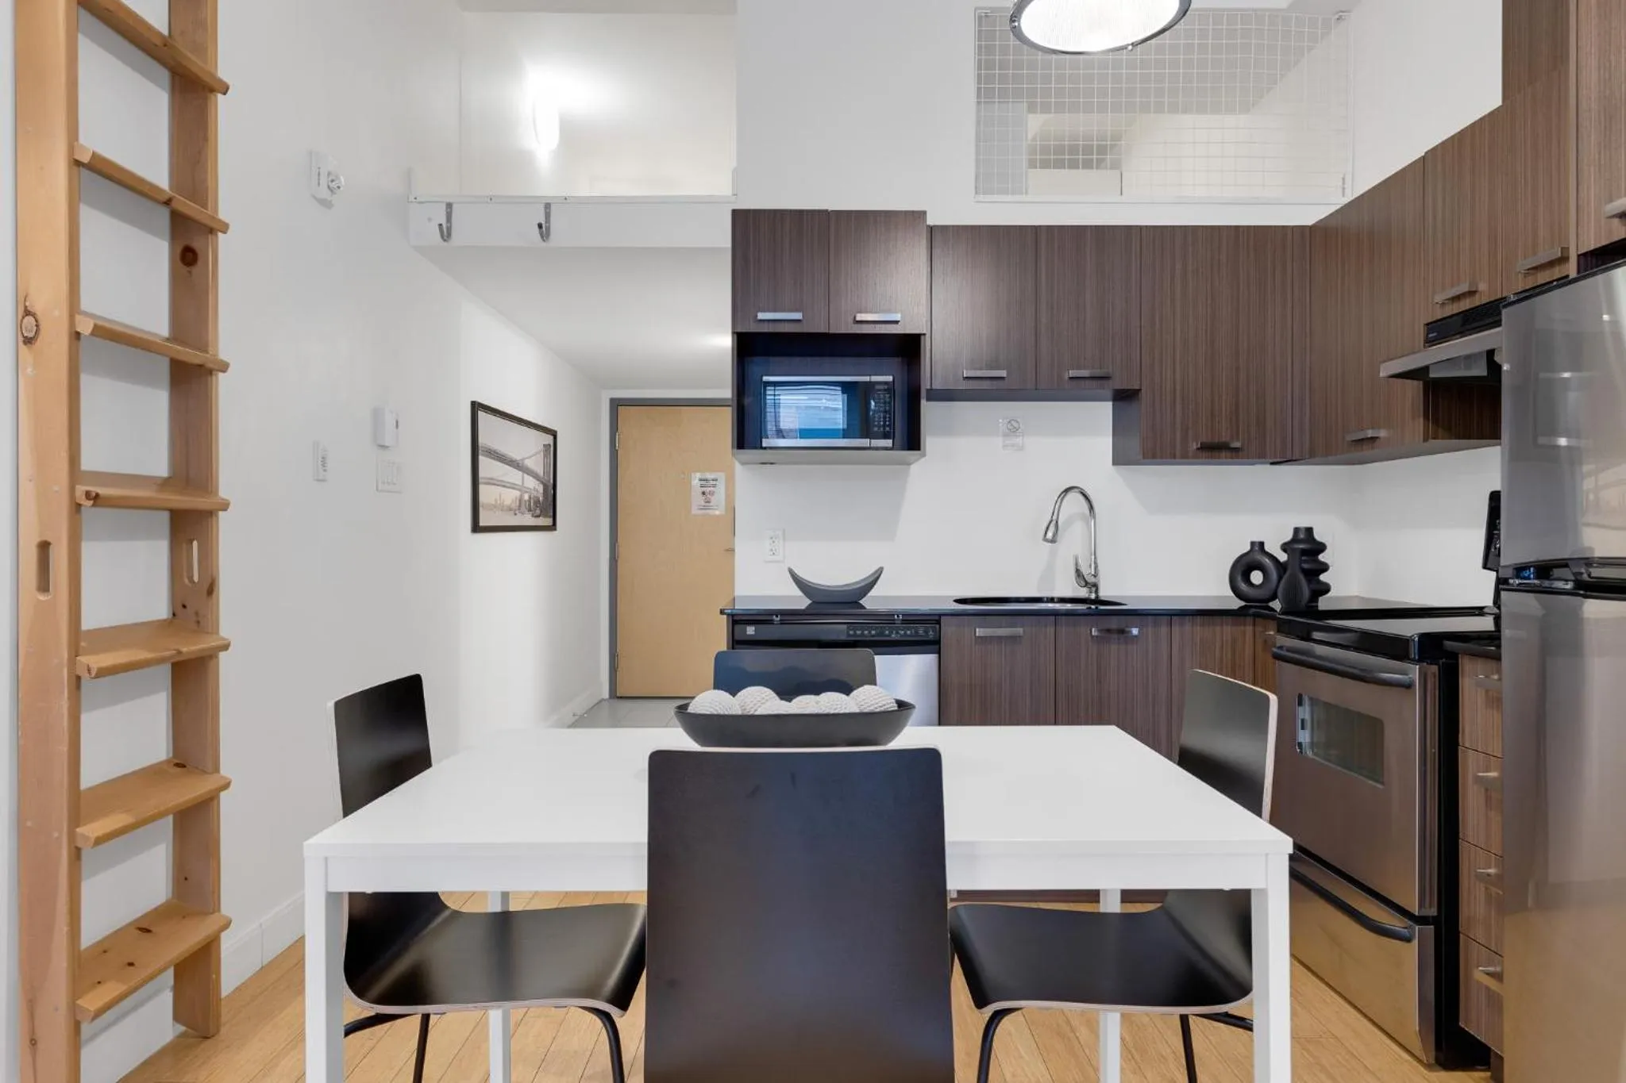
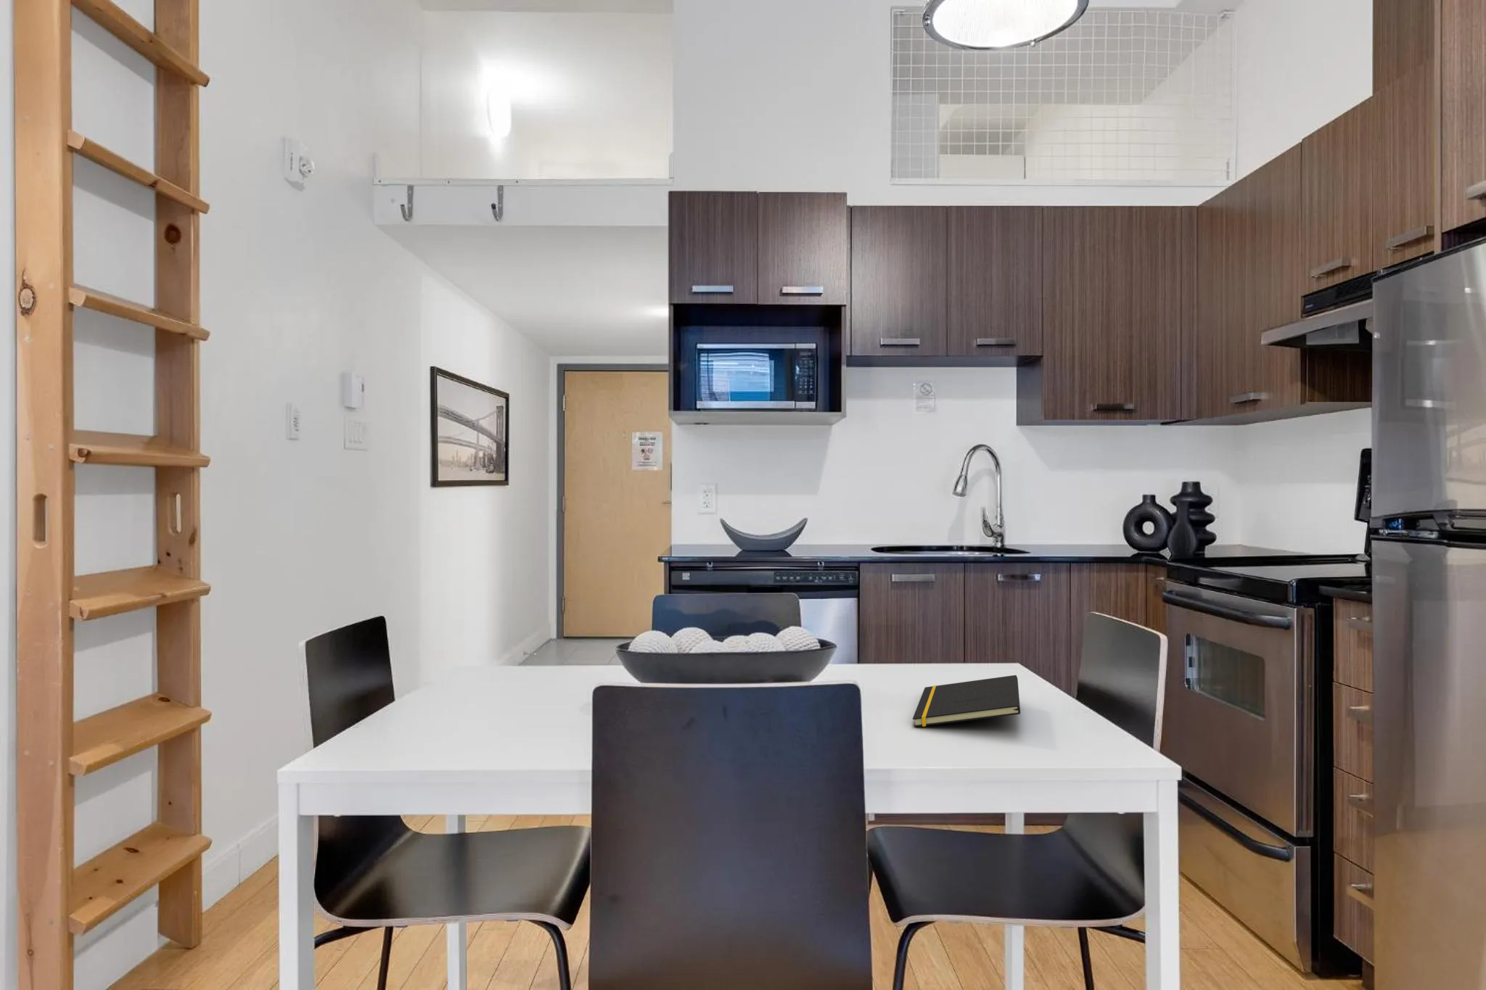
+ notepad (968, 699)
